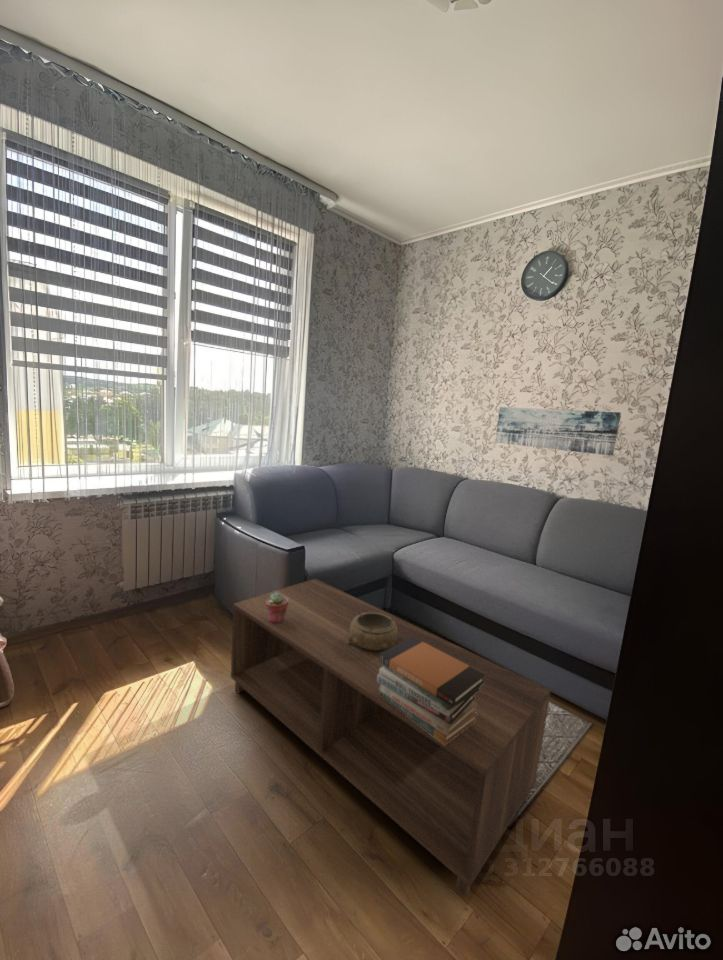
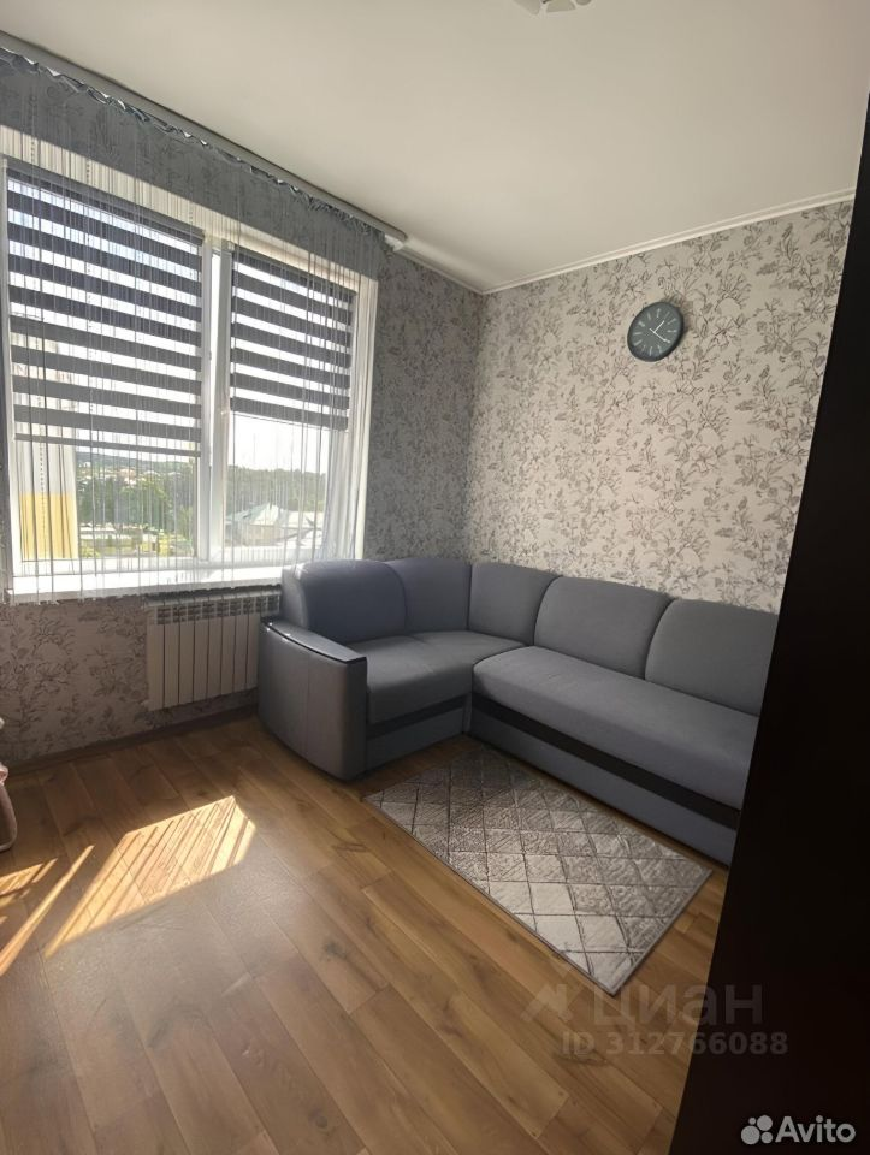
- potted succulent (276, 605)
- book stack (427, 684)
- decorative bowl (375, 631)
- coffee table (366, 690)
- wall art (551, 429)
